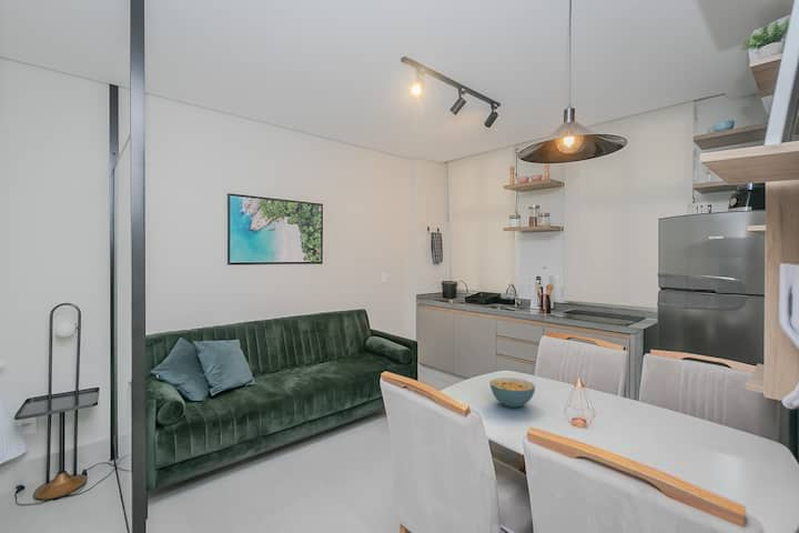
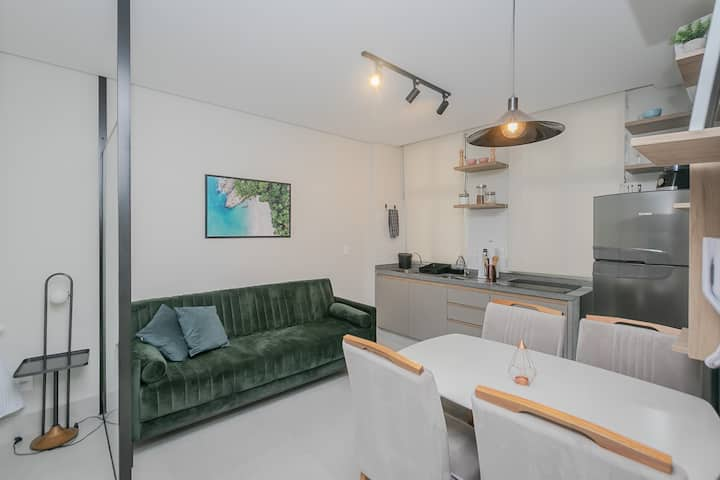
- cereal bowl (512, 394)
